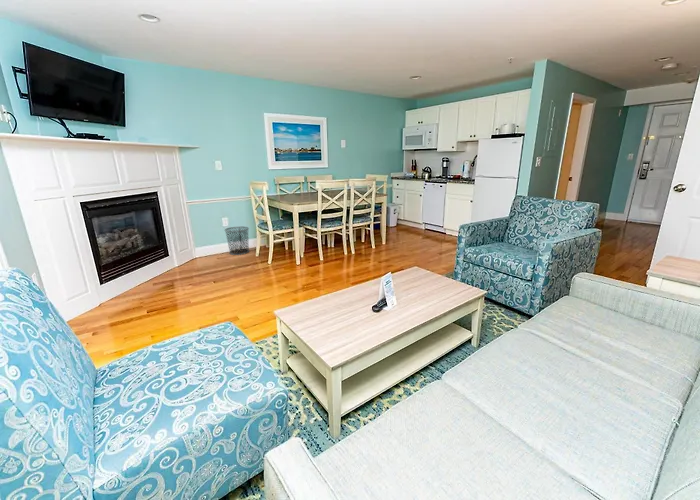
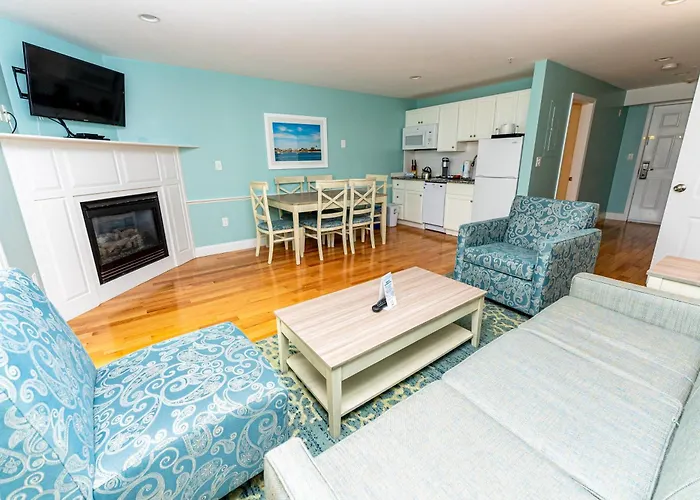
- waste bin (238, 240)
